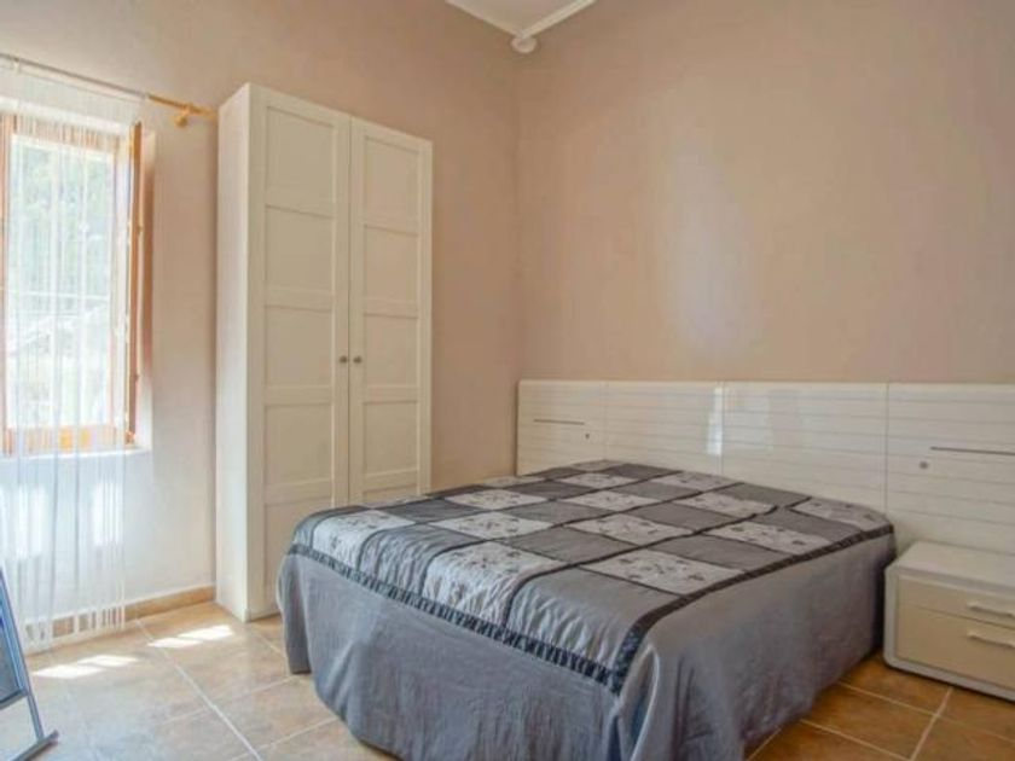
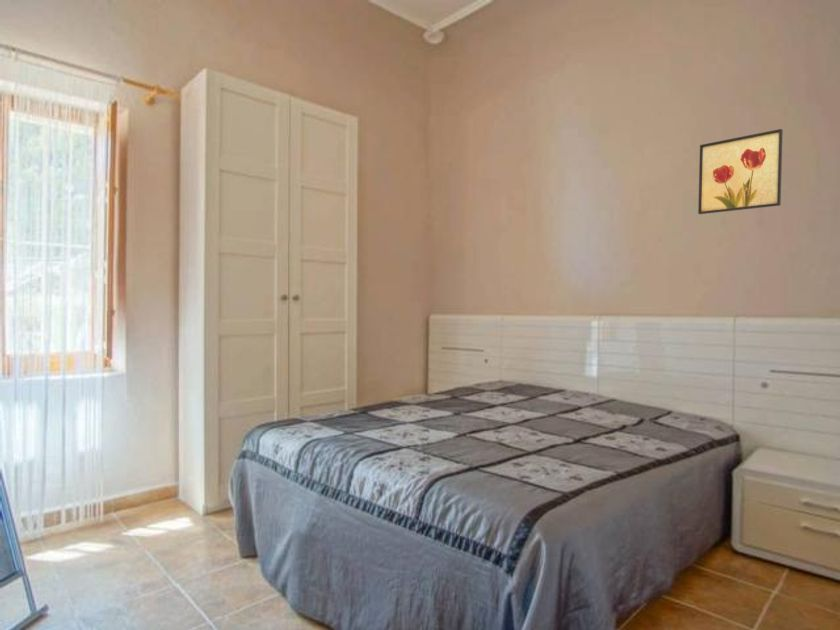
+ wall art (738, 174)
